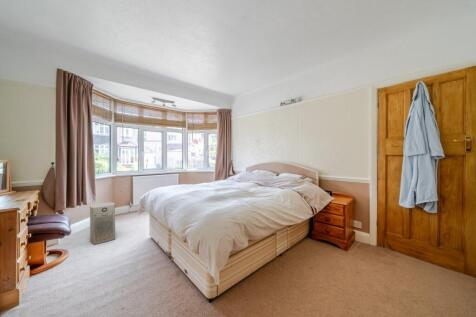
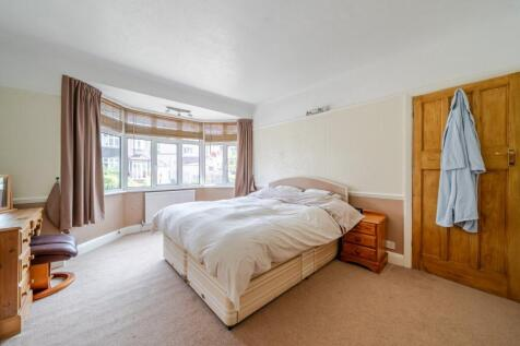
- fan (102, 221)
